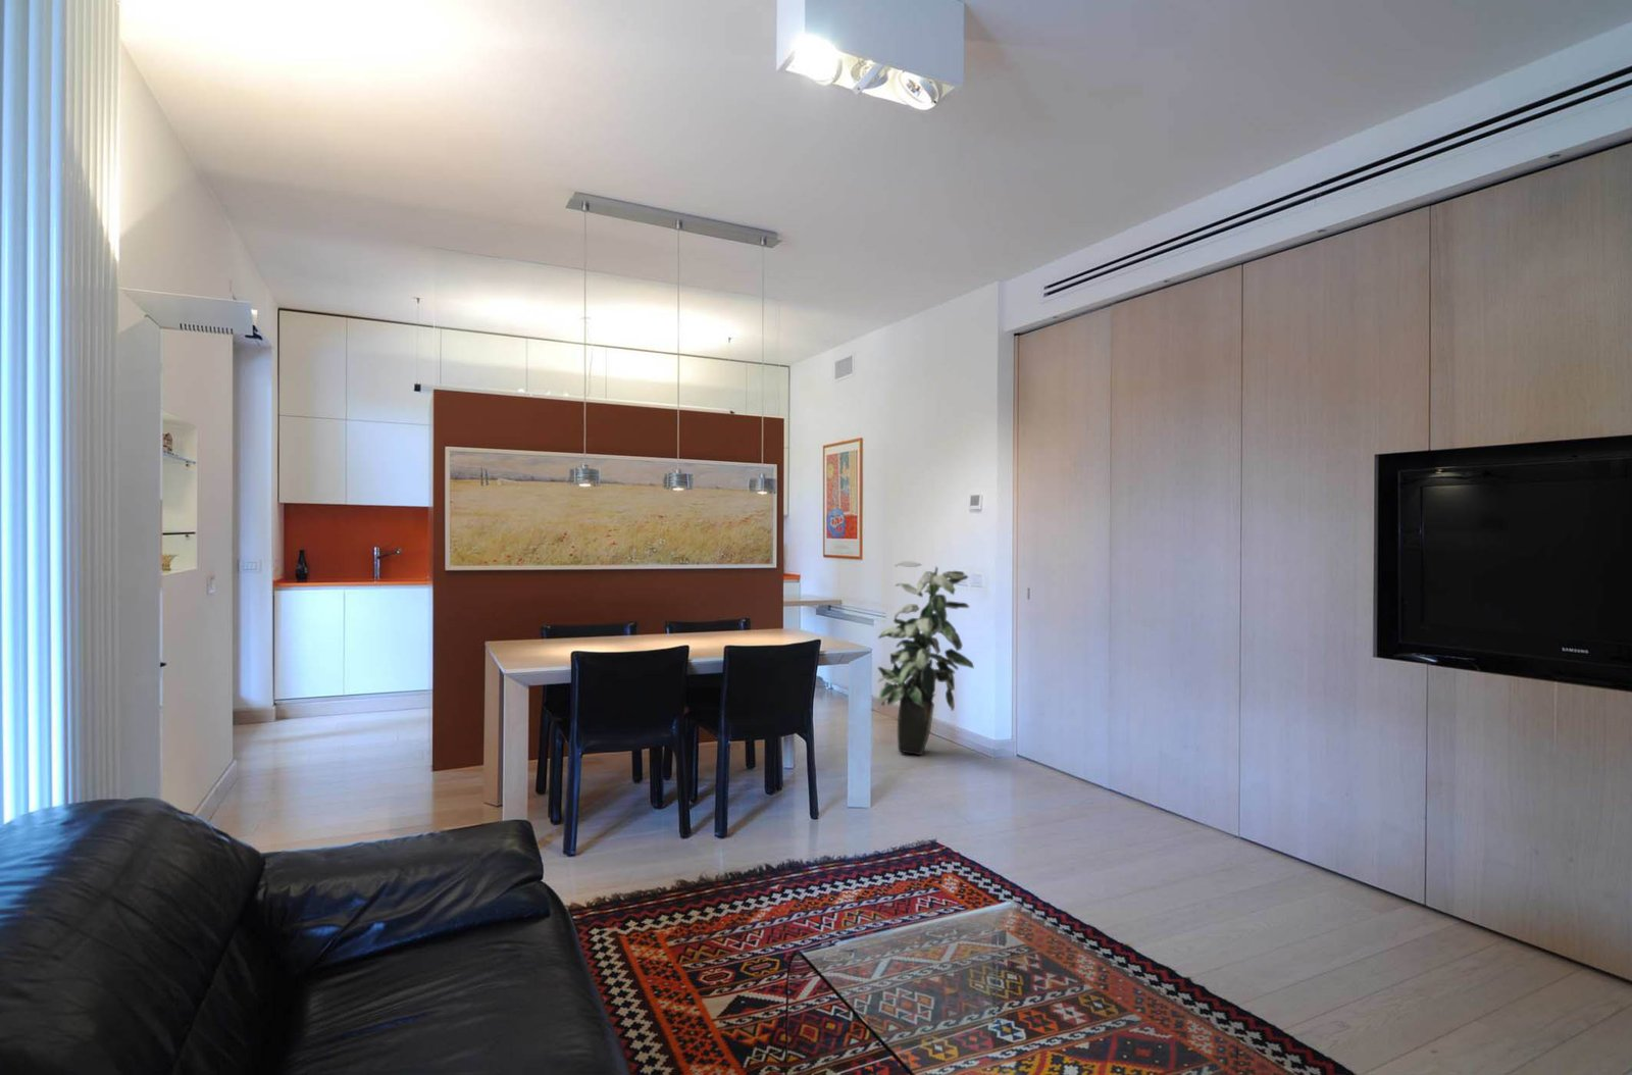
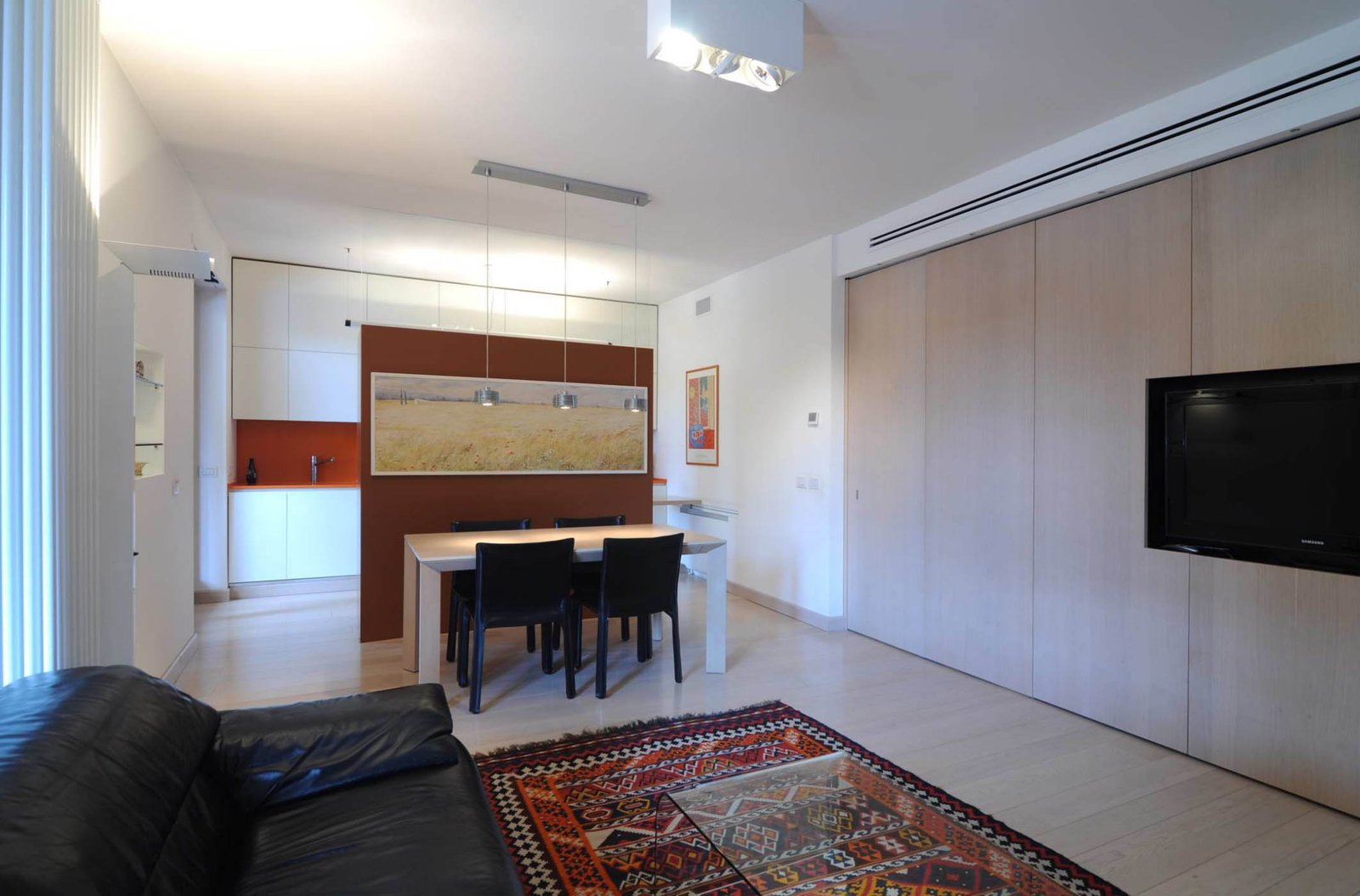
- indoor plant (919, 656)
